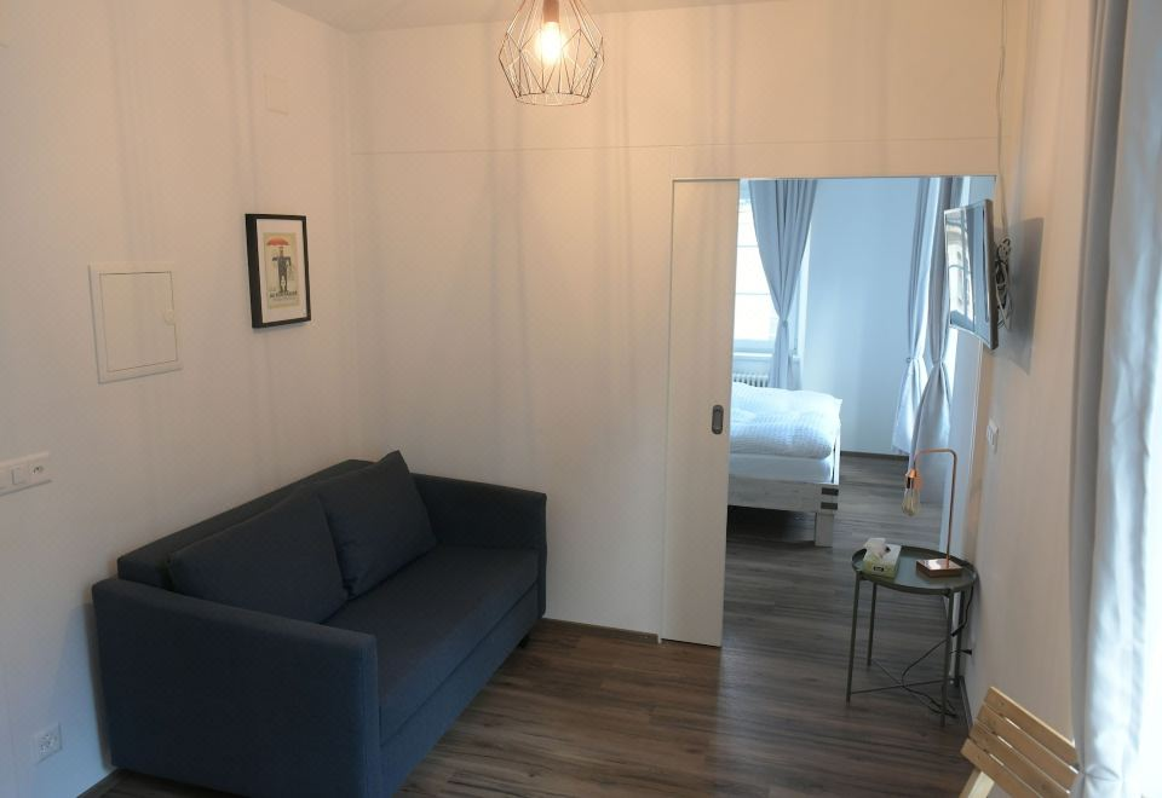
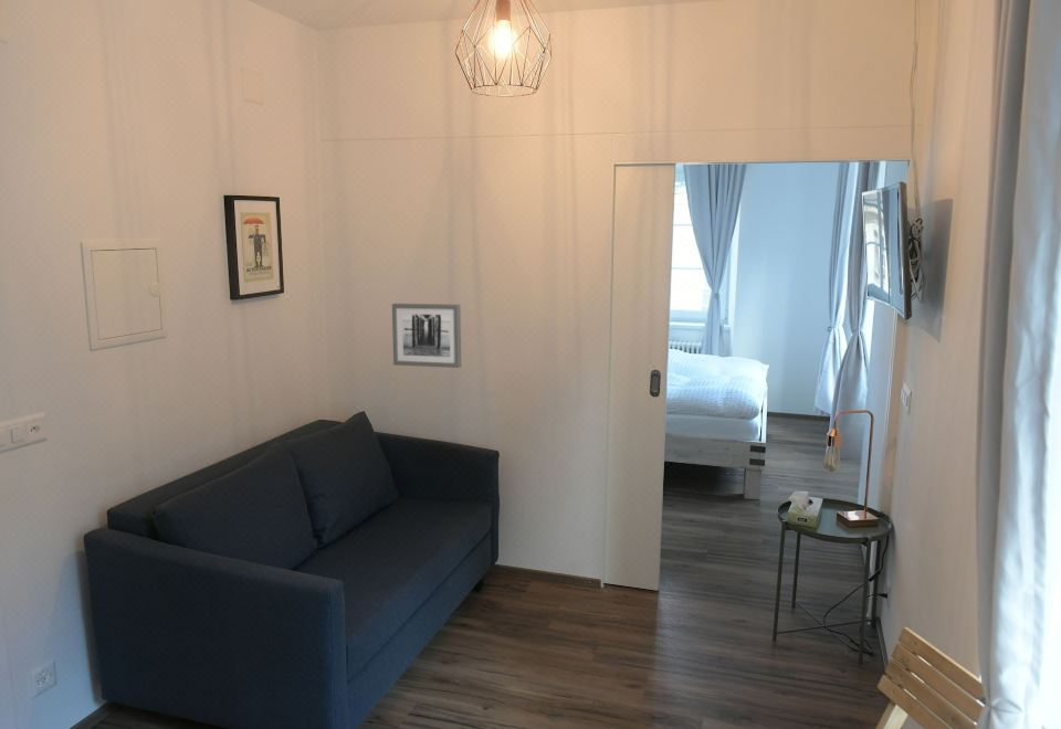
+ wall art (426, 335)
